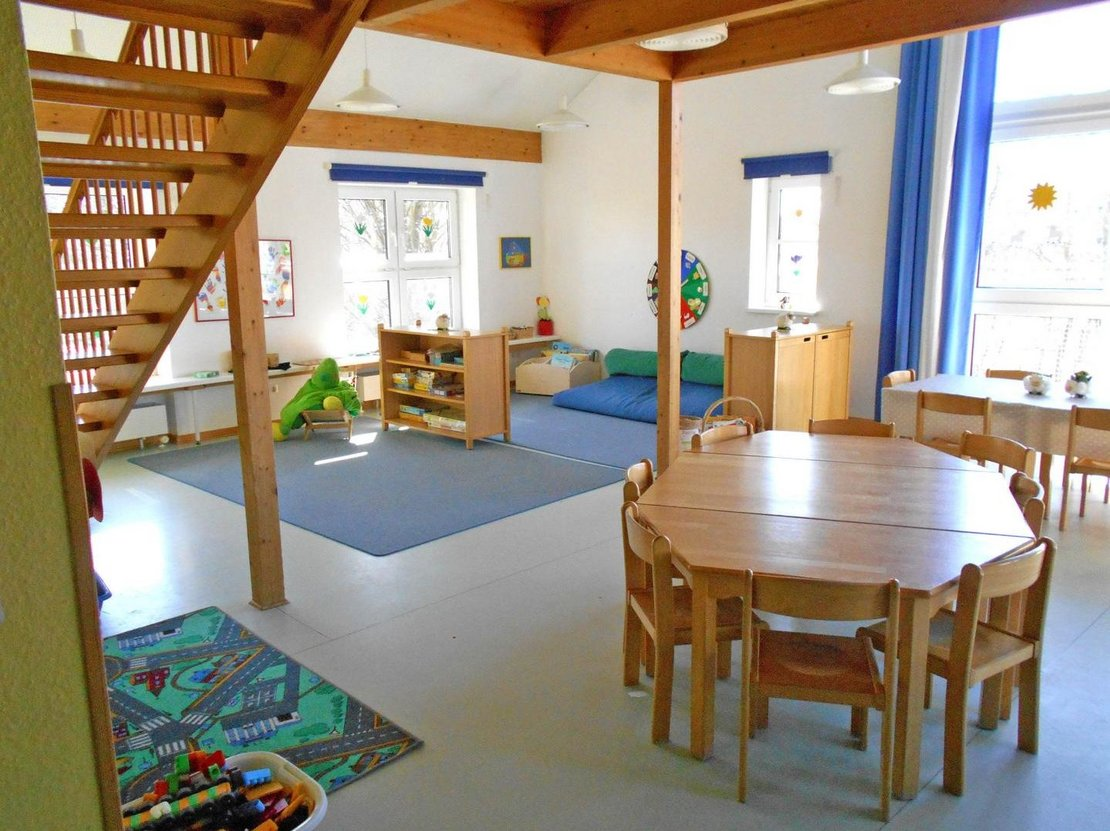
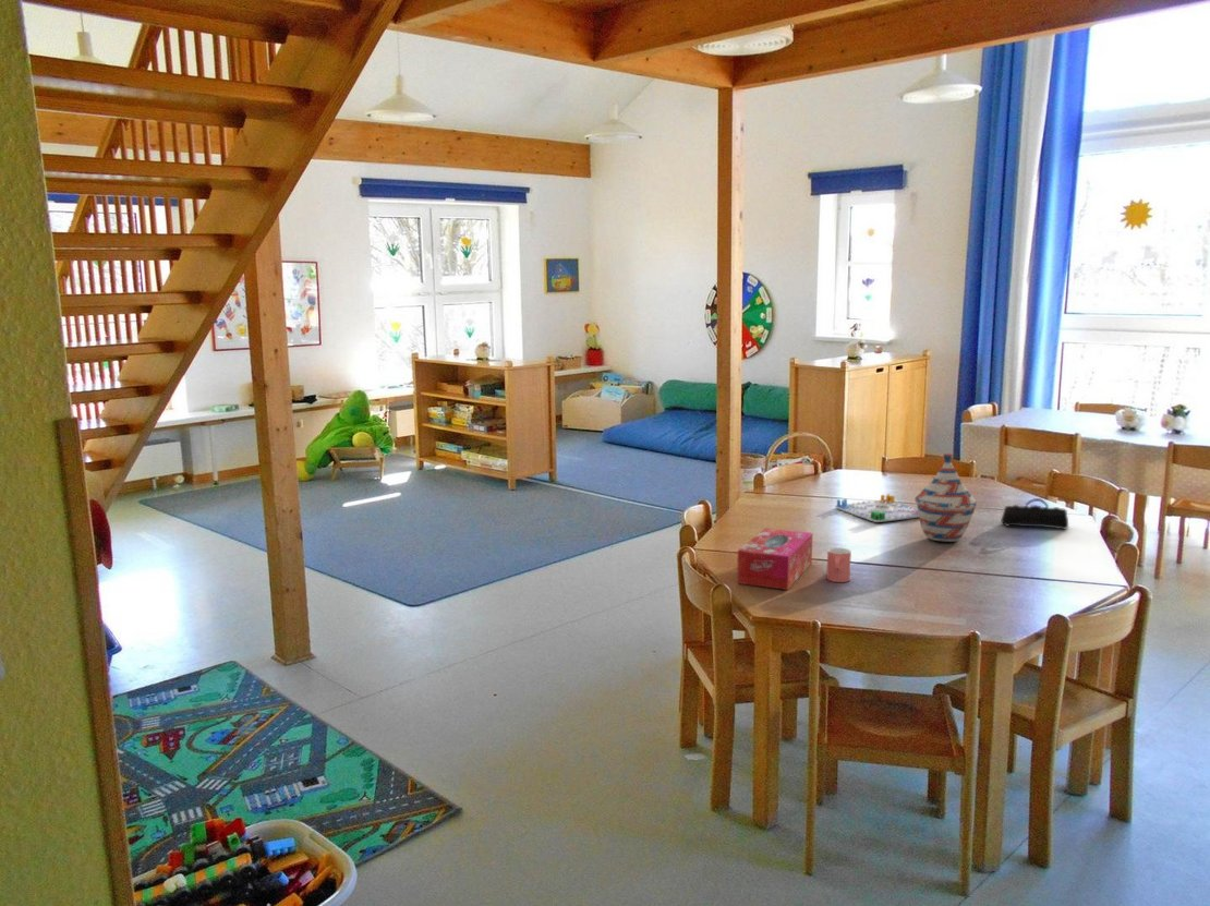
+ tissue box (775, 557)
+ board game (882, 507)
+ pencil case (1034, 512)
+ woven basket (945, 496)
+ cup (838, 566)
